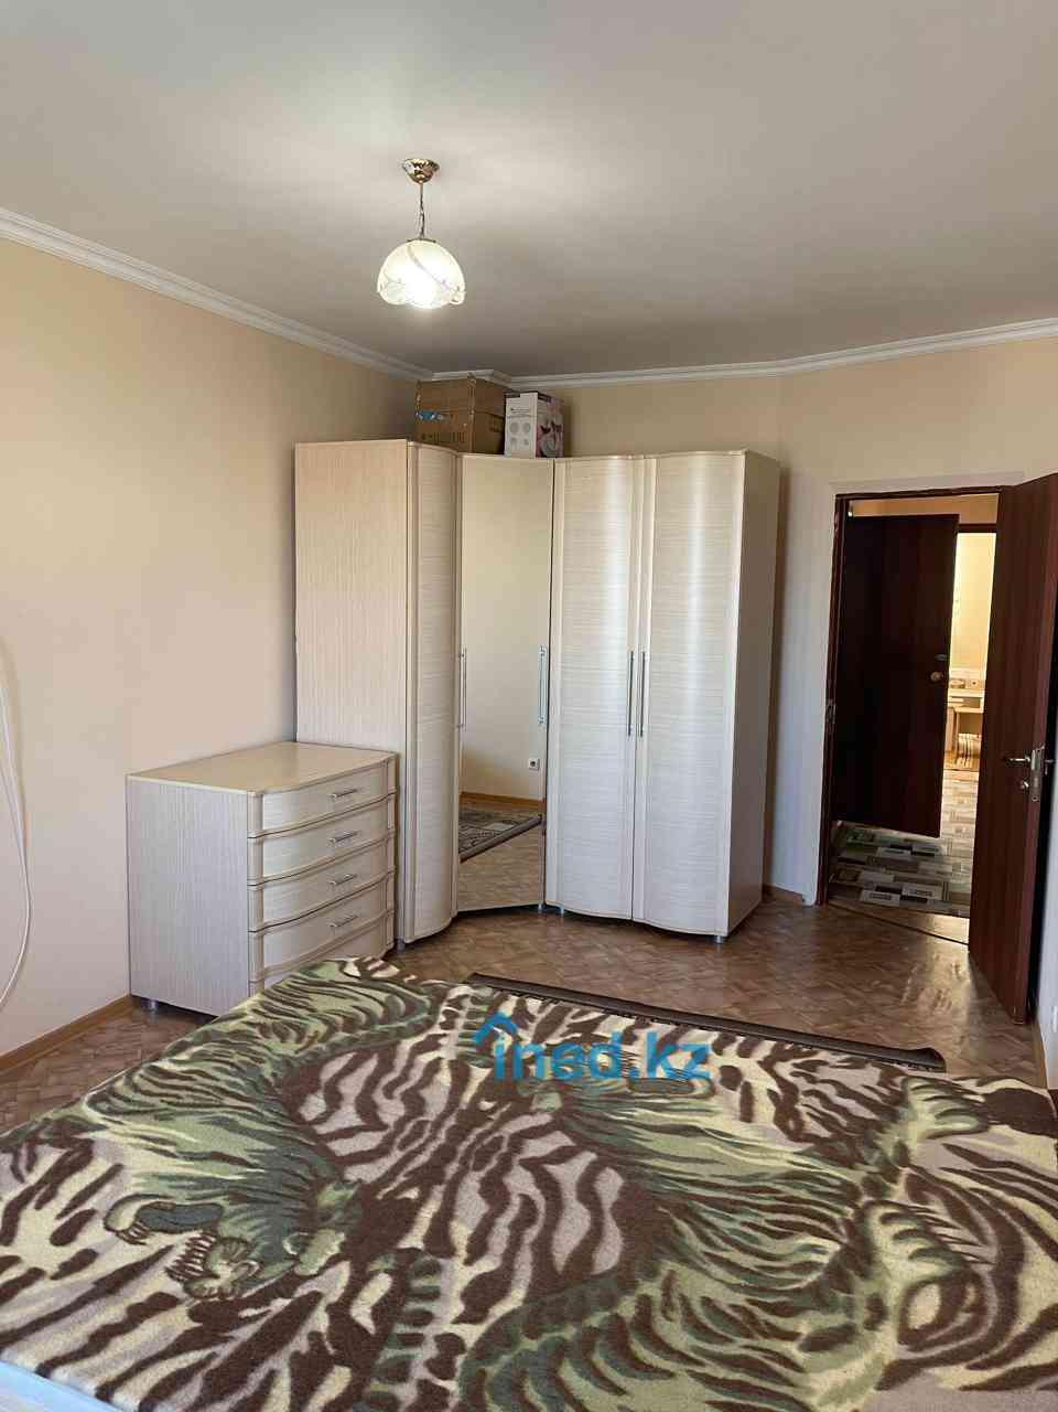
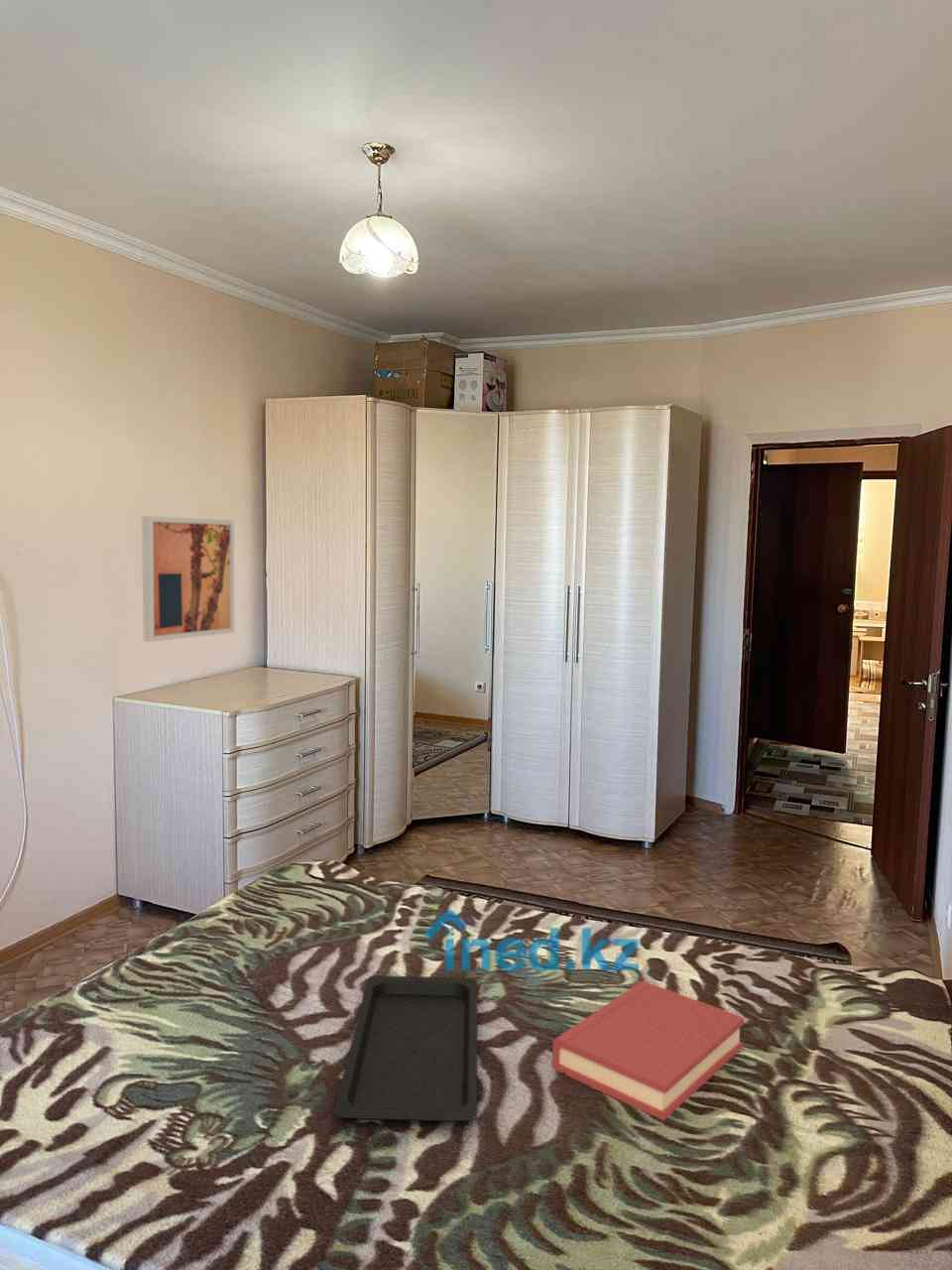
+ hardback book (651, 1042)
+ wall art (190, 577)
+ serving tray (415, 1044)
